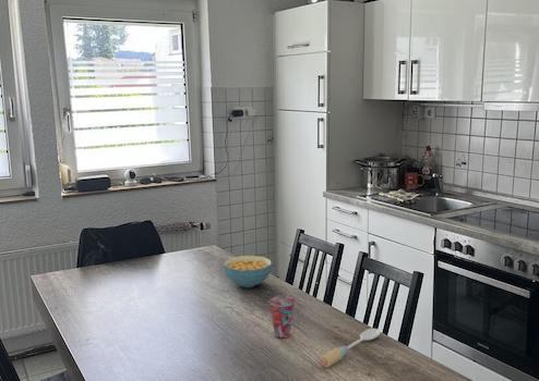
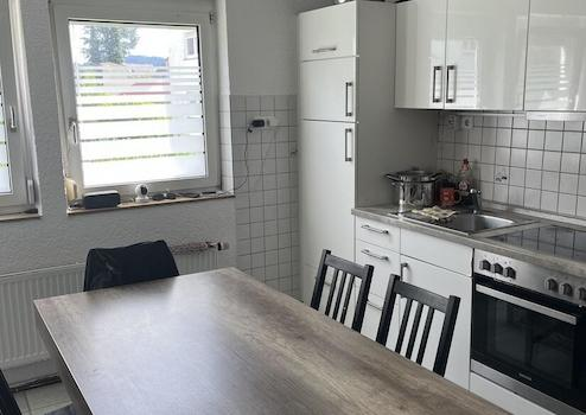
- spoon (351, 345)
- cup (282, 317)
- cereal bowl (248, 273)
